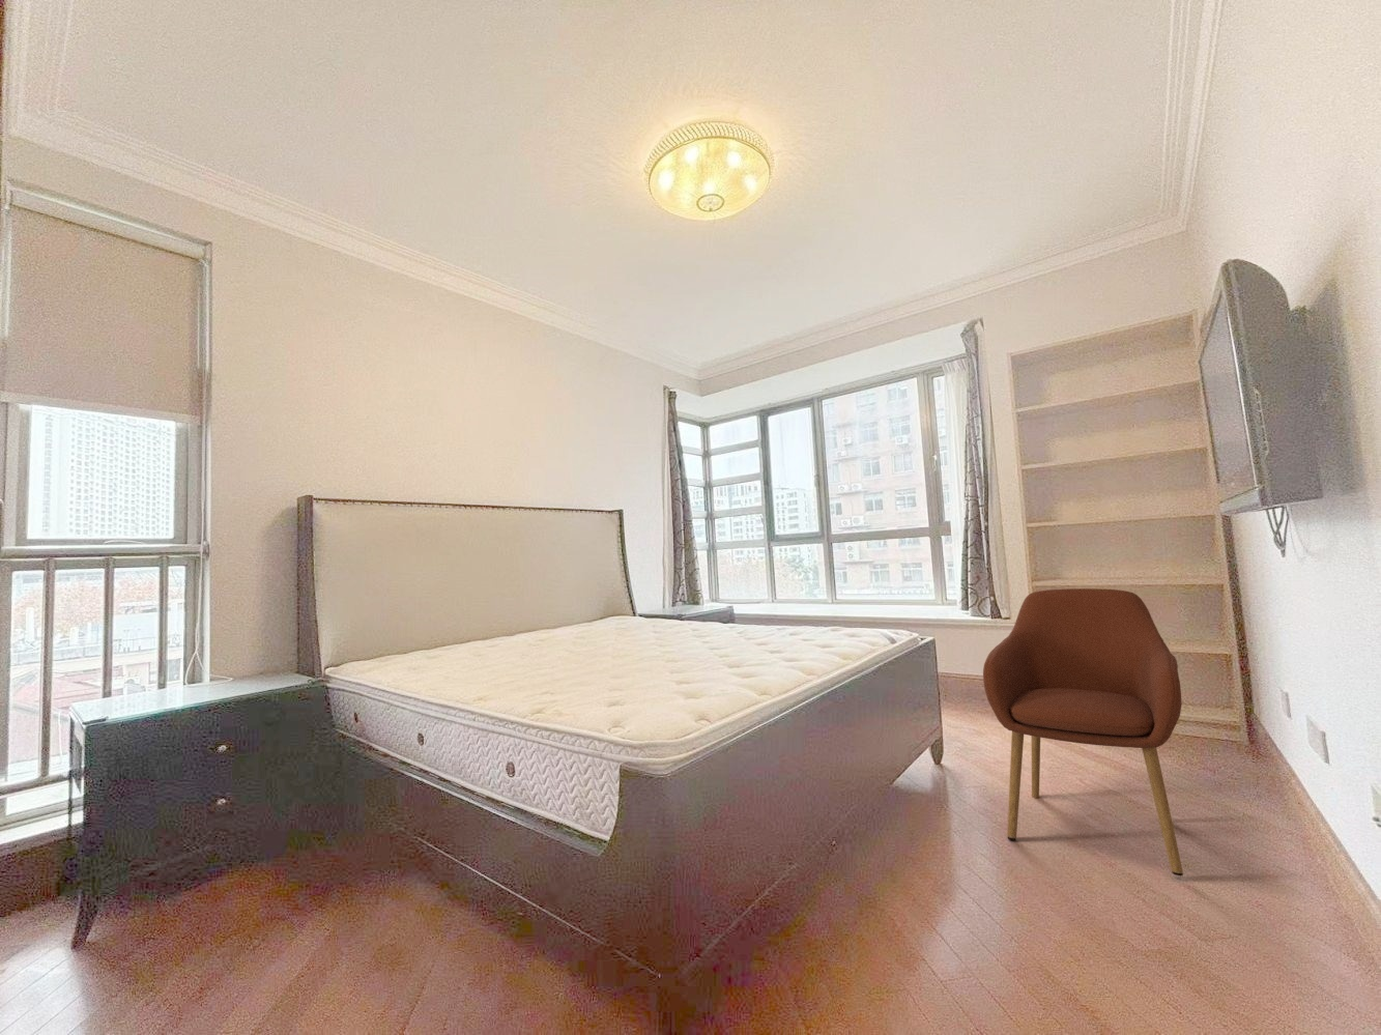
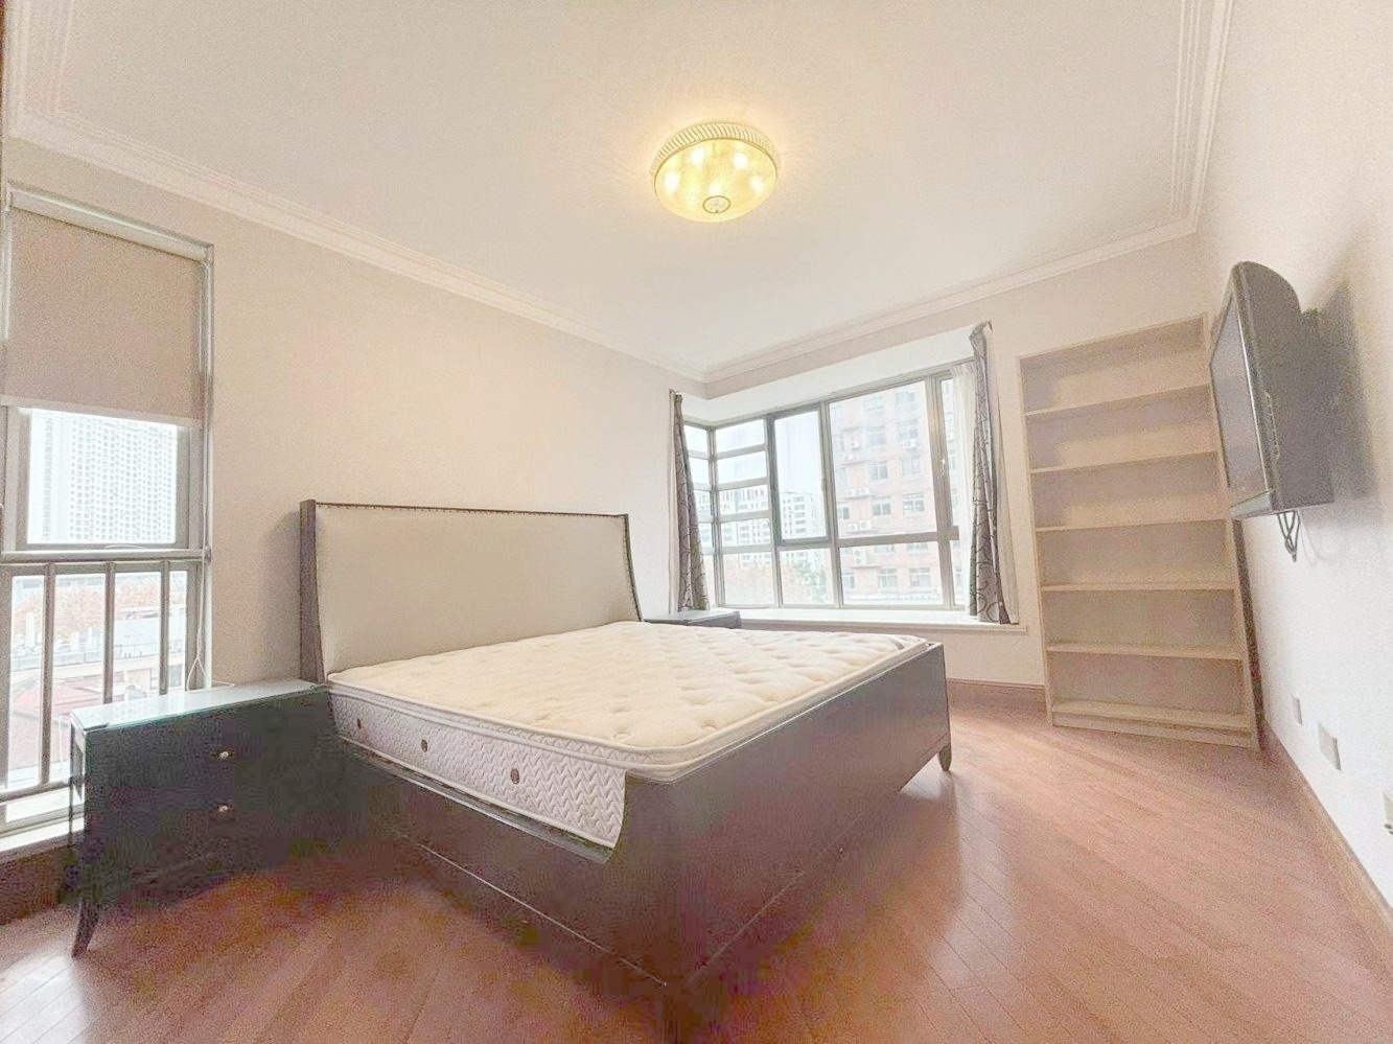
- armchair (1084, 707)
